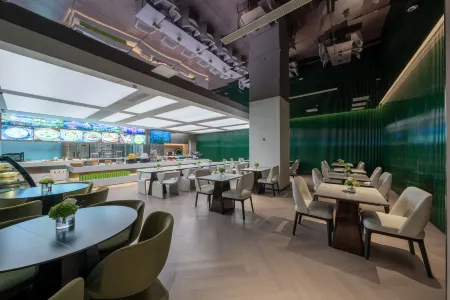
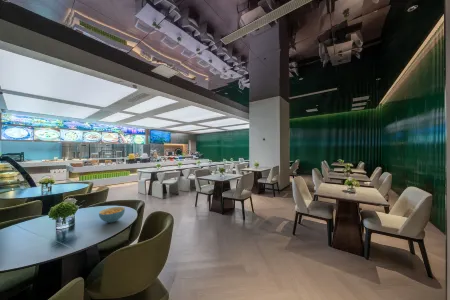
+ cereal bowl (112, 215)
